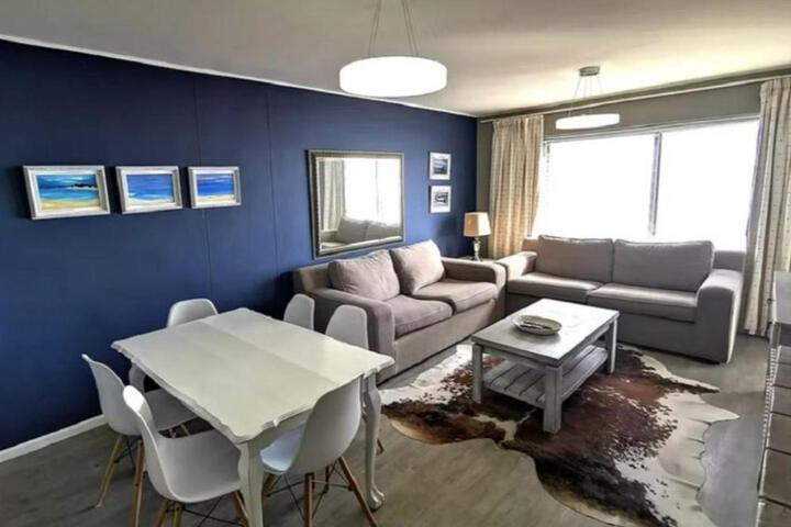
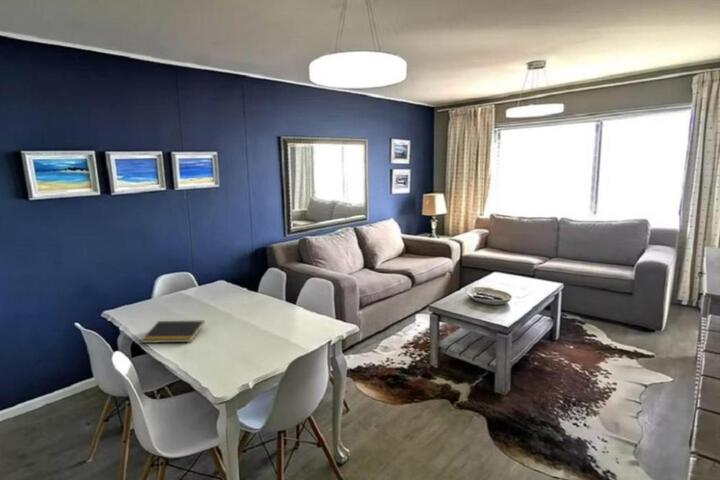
+ notepad (173, 331)
